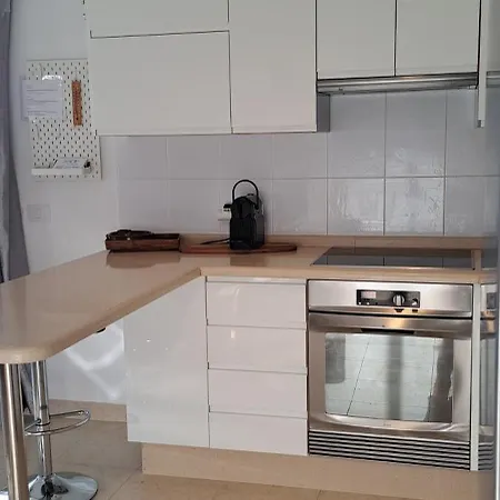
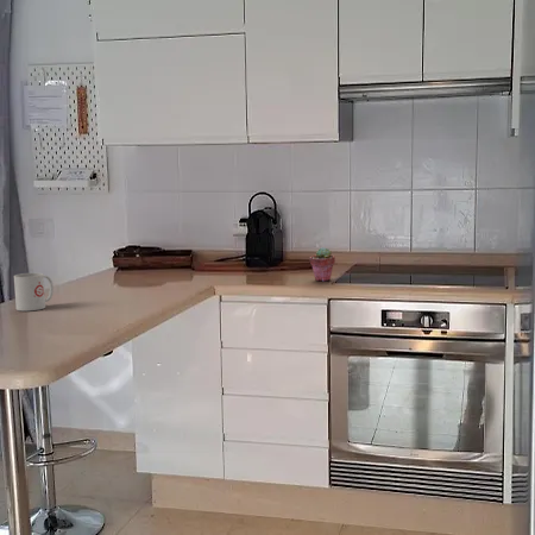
+ potted succulent (322, 263)
+ mug (34, 290)
